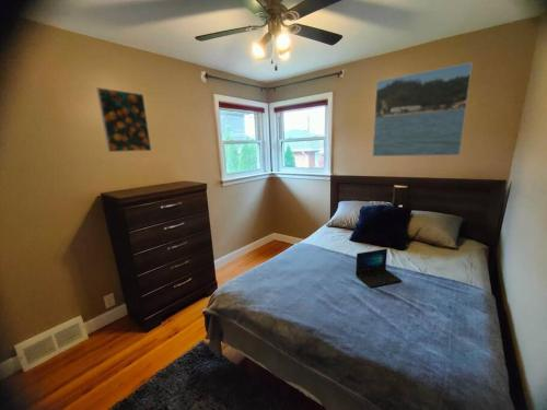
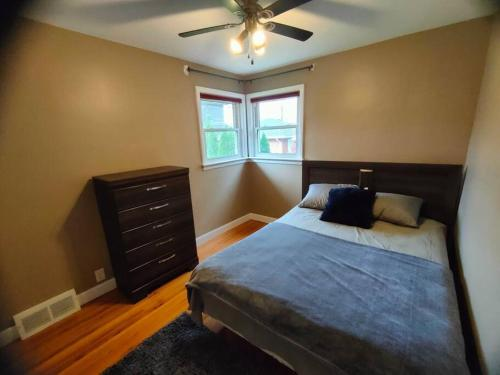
- laptop (379, 267)
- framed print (416, 116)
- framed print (126, 121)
